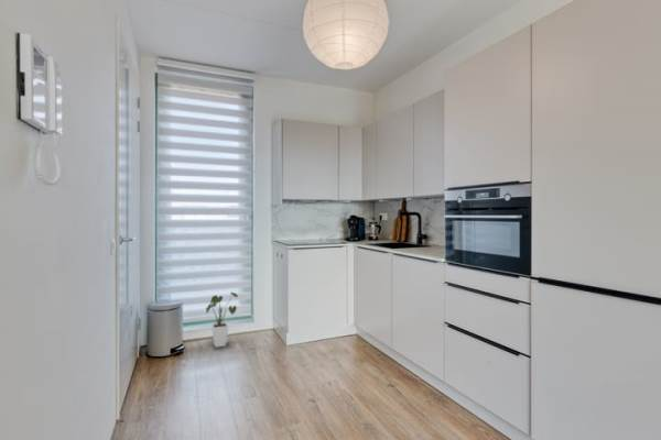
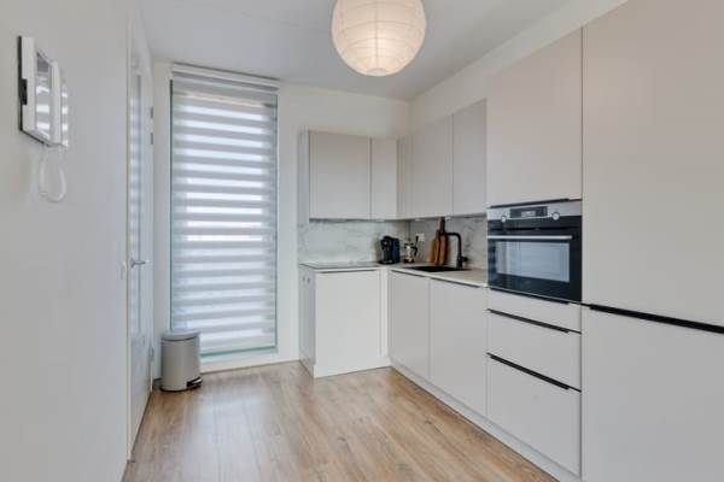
- house plant (223, 318)
